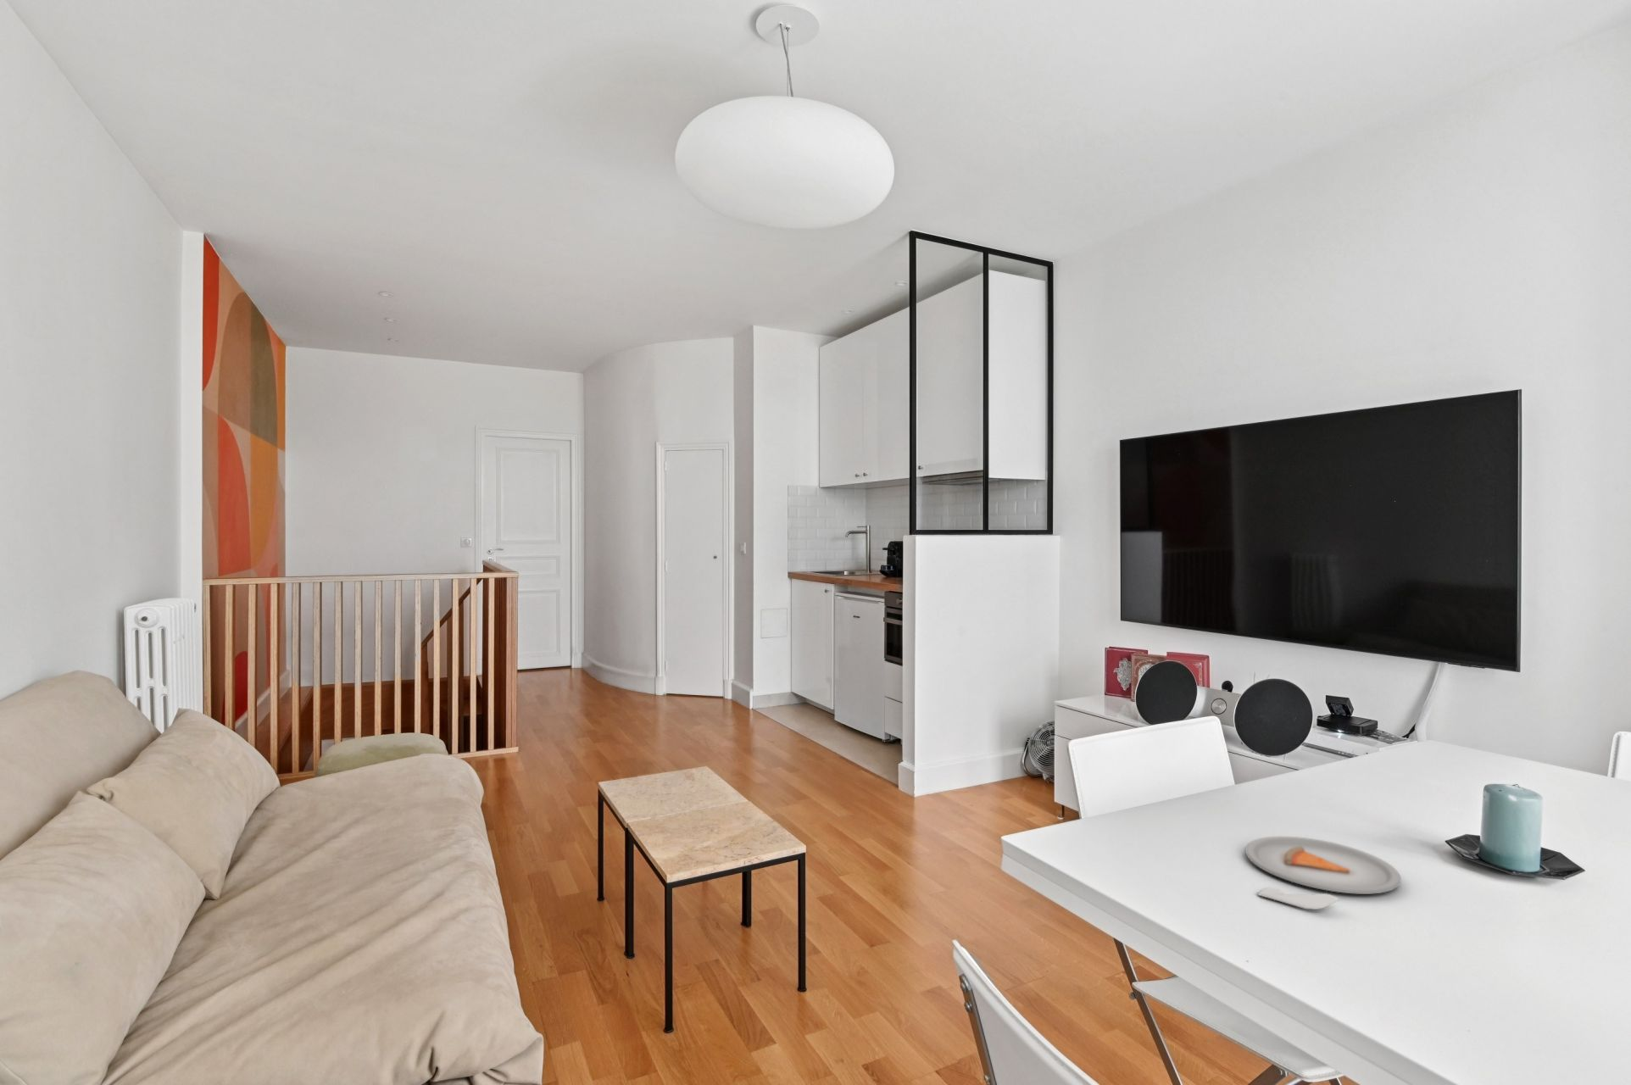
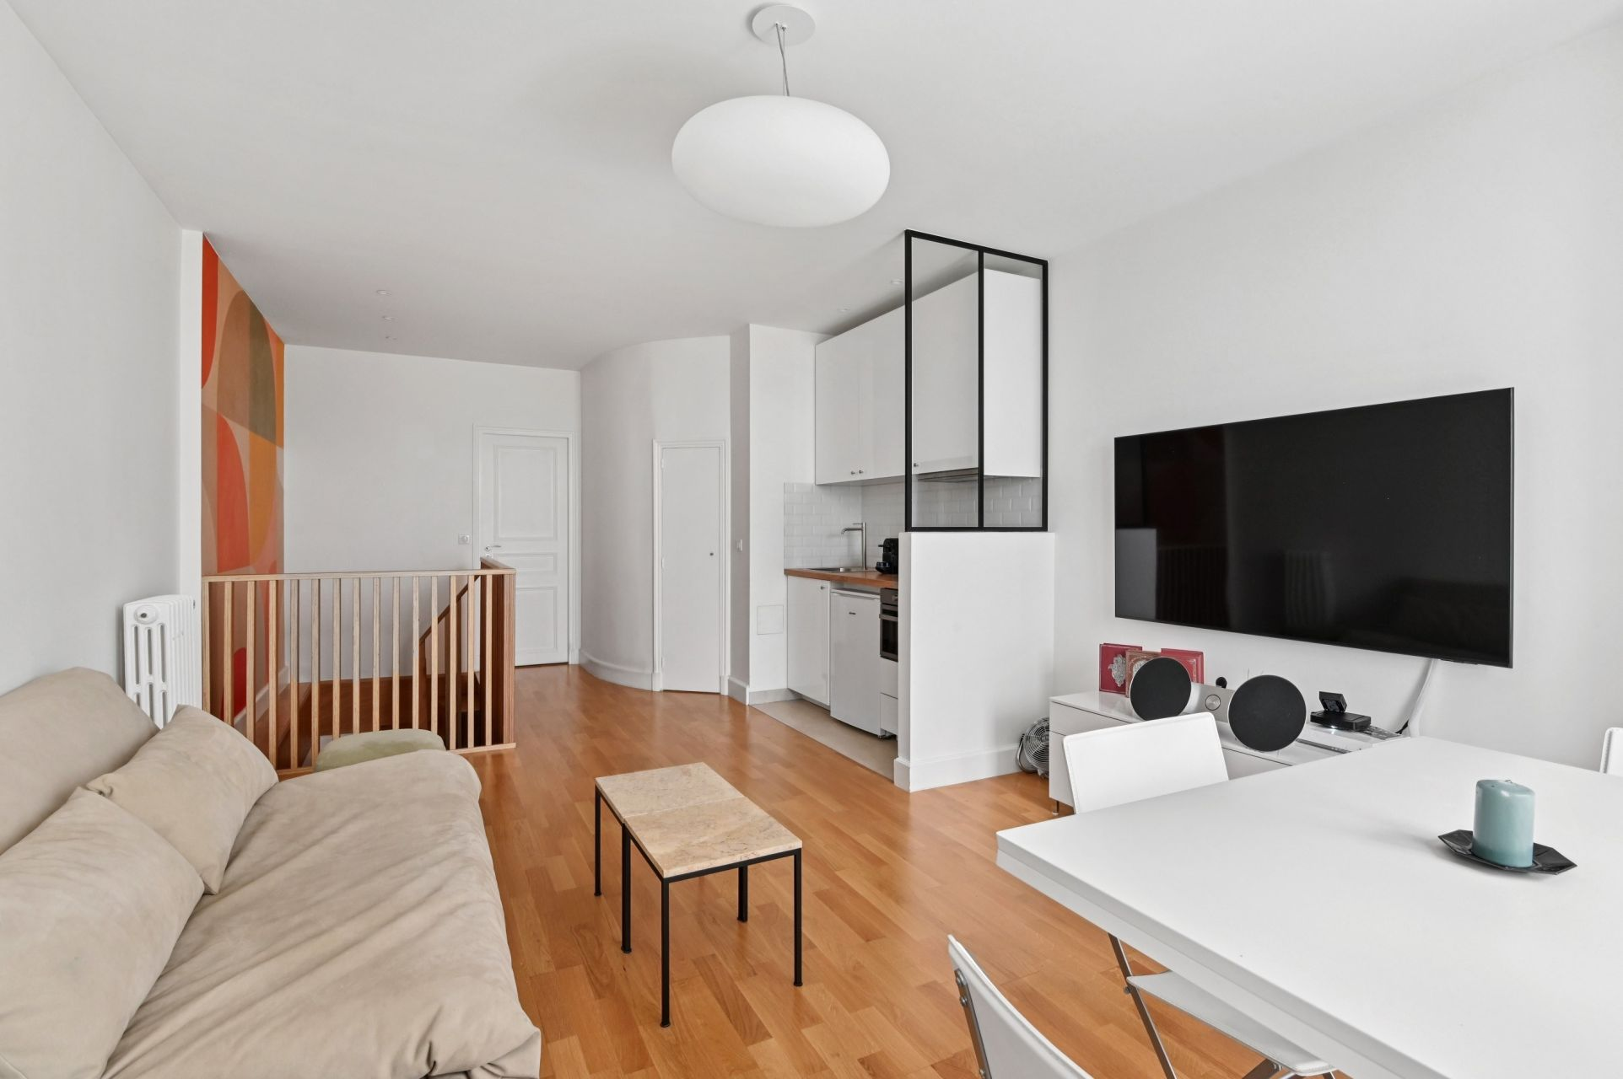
- dinner plate (1313, 869)
